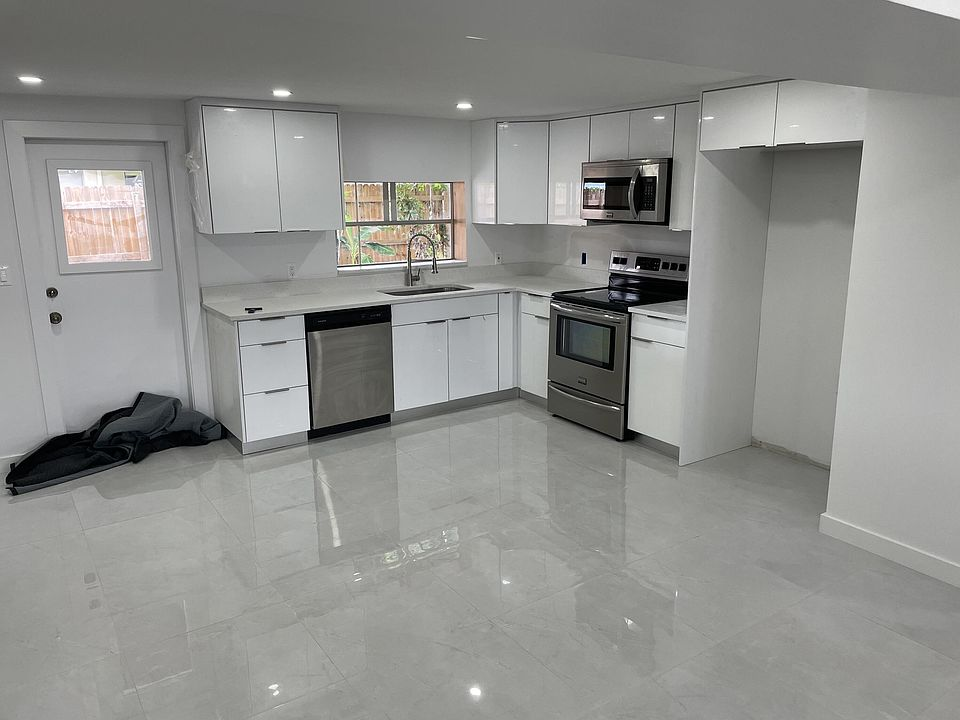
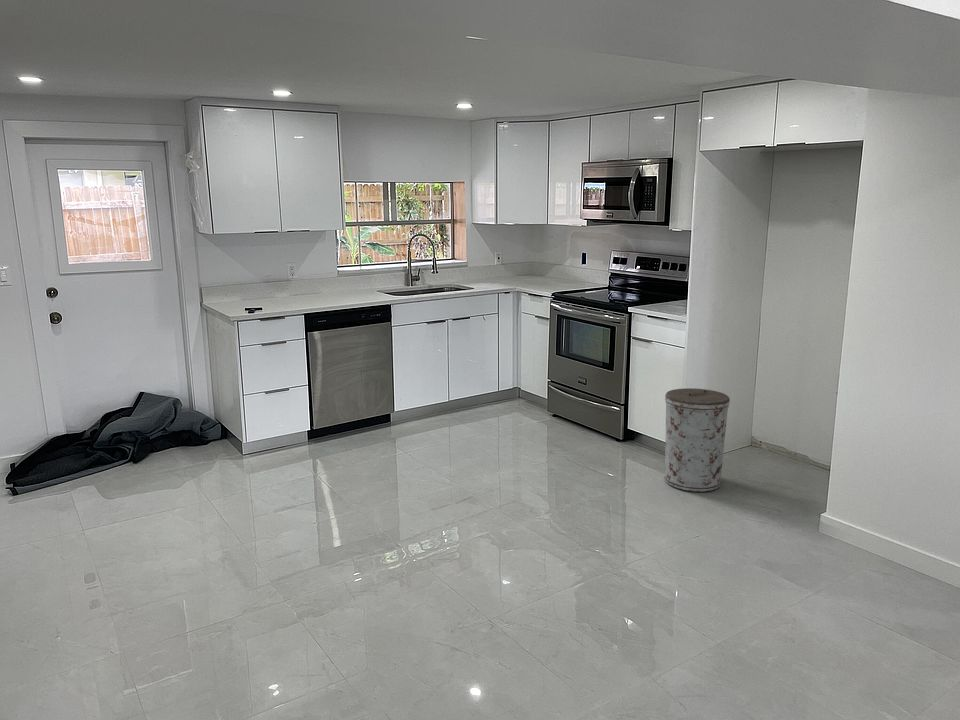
+ trash can (694, 436)
